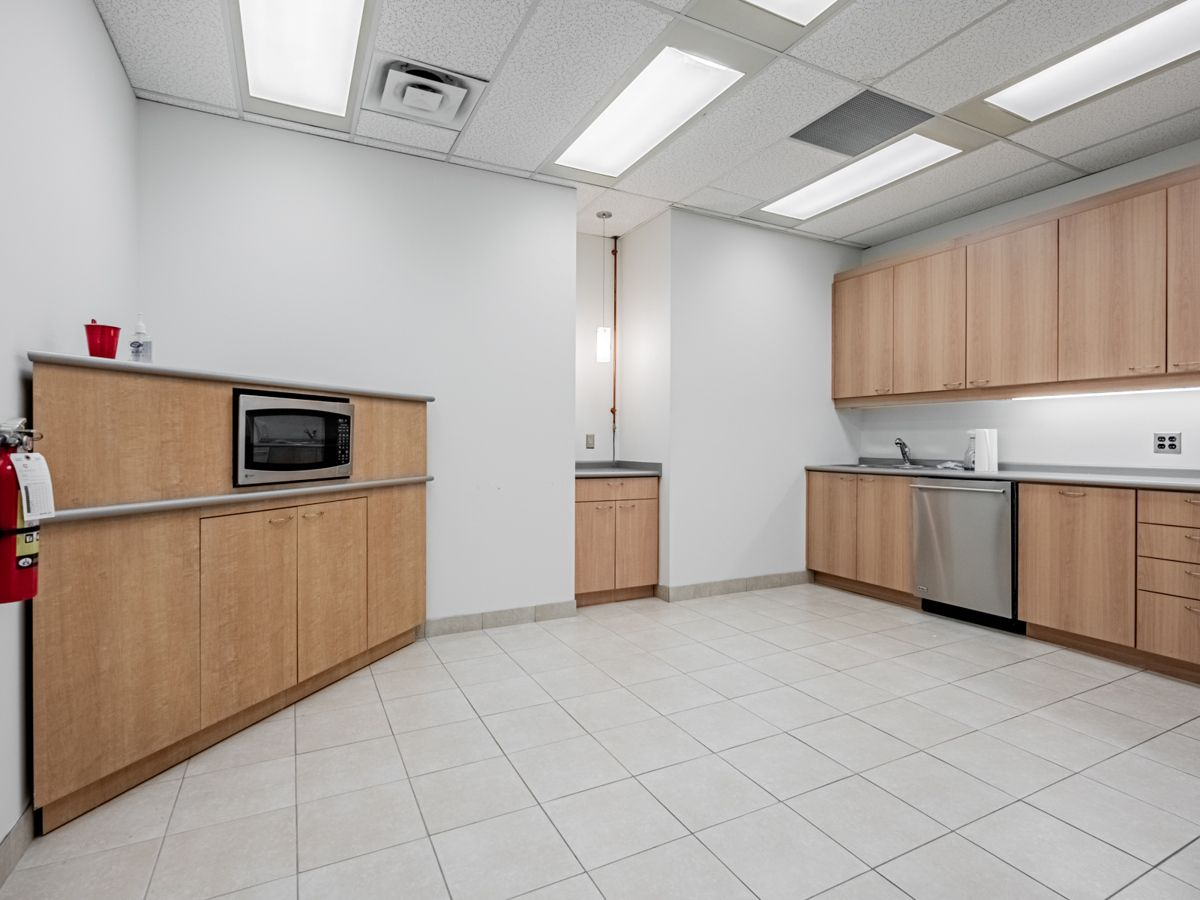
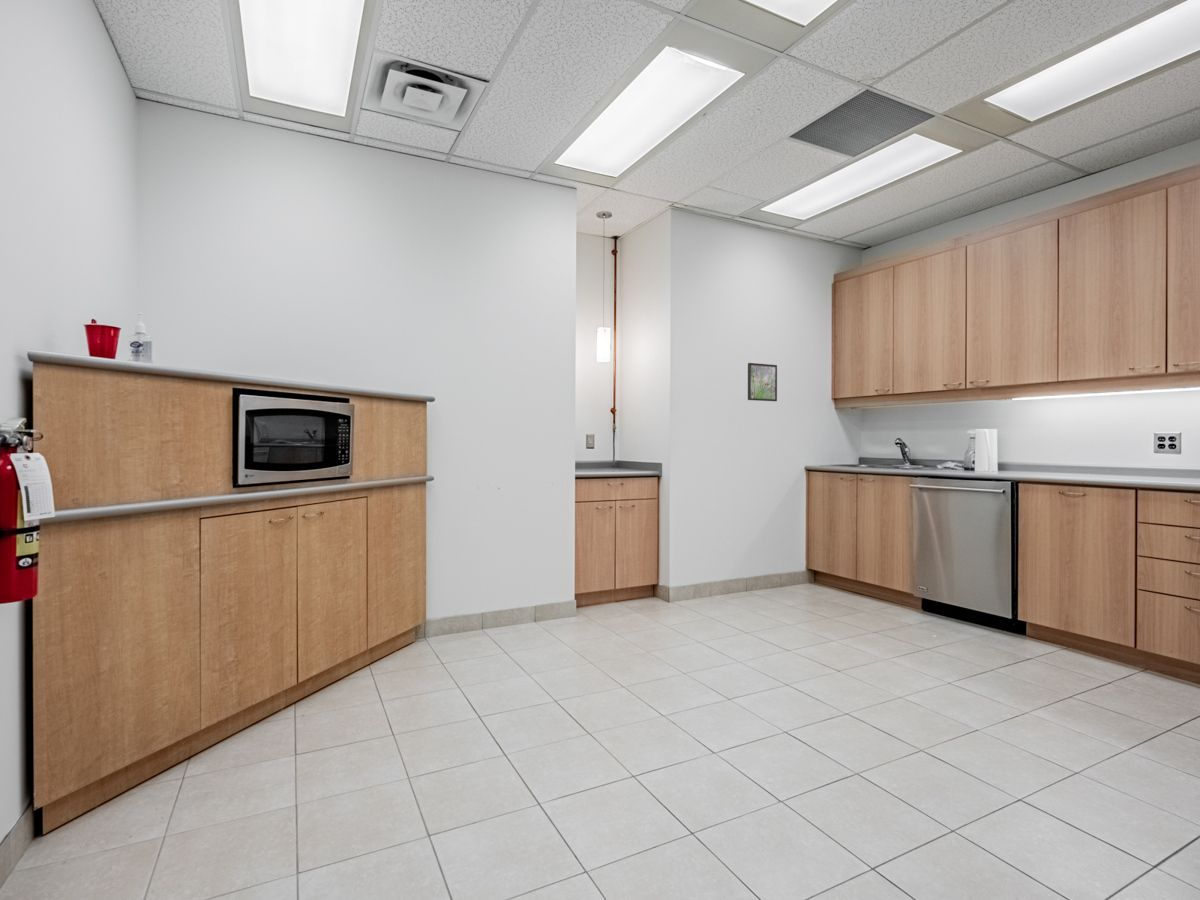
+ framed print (762, 382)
